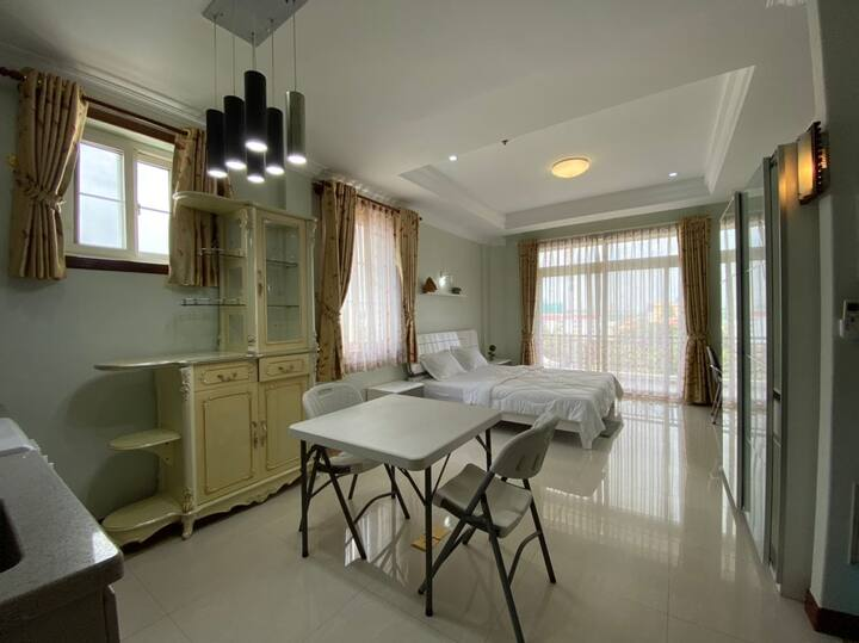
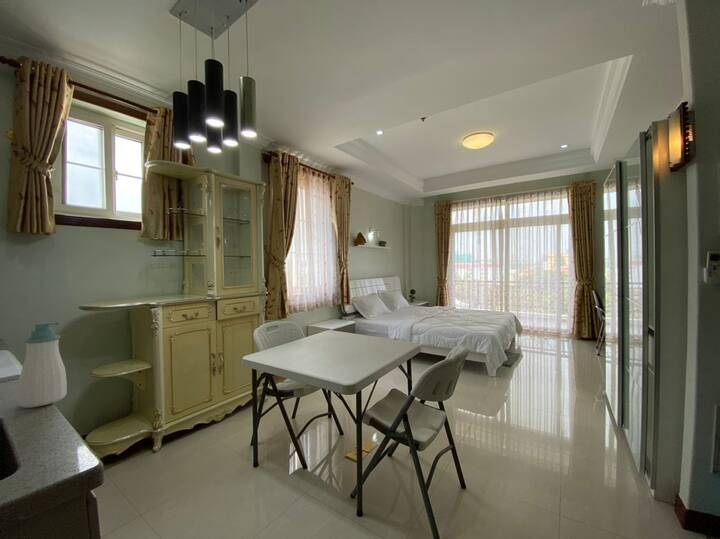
+ soap bottle (43, 362)
